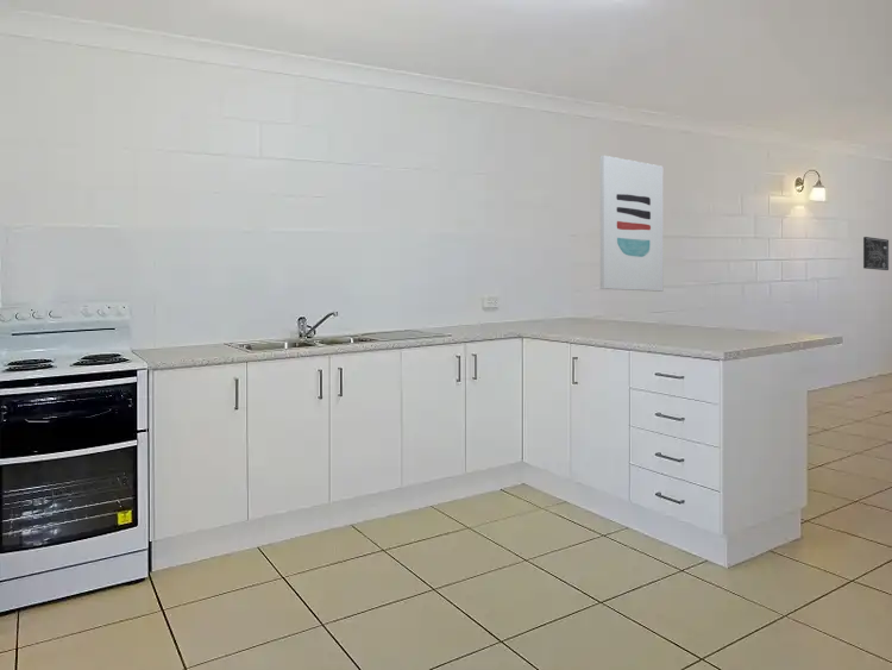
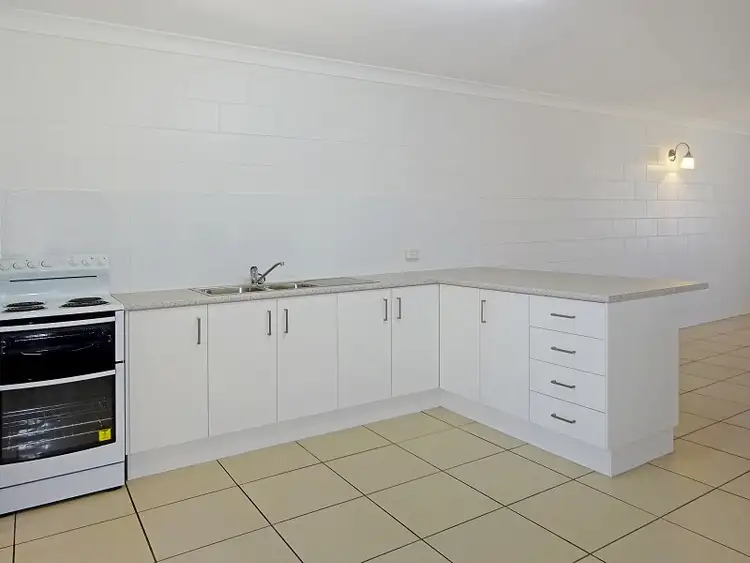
- wall art (875, 253)
- wall art (632, 225)
